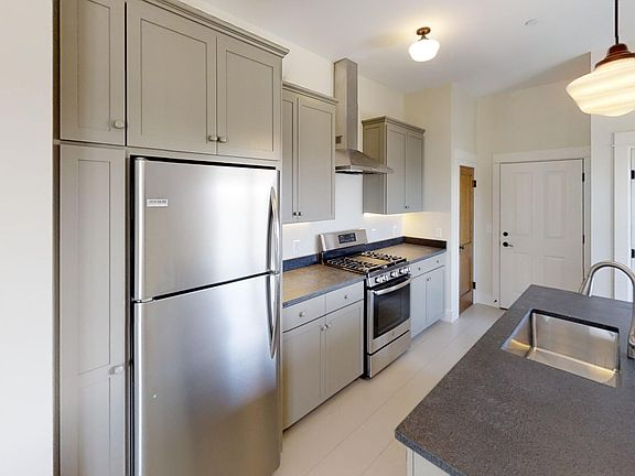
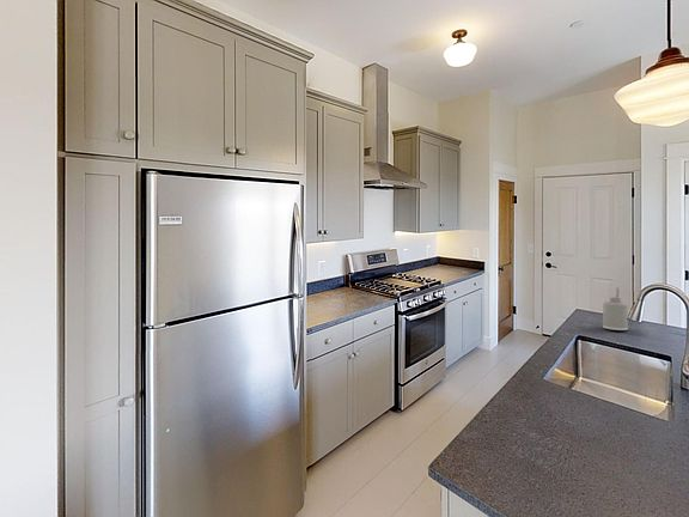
+ soap dispenser (615, 308)
